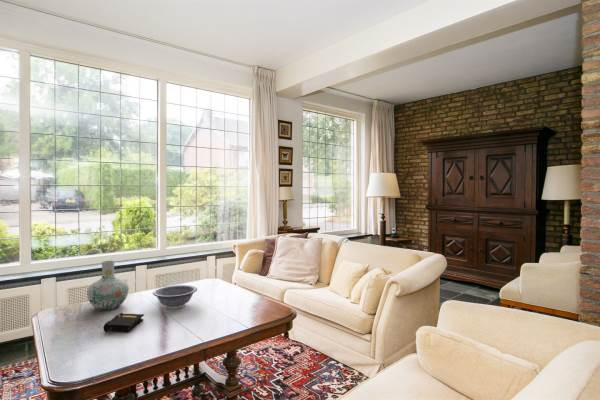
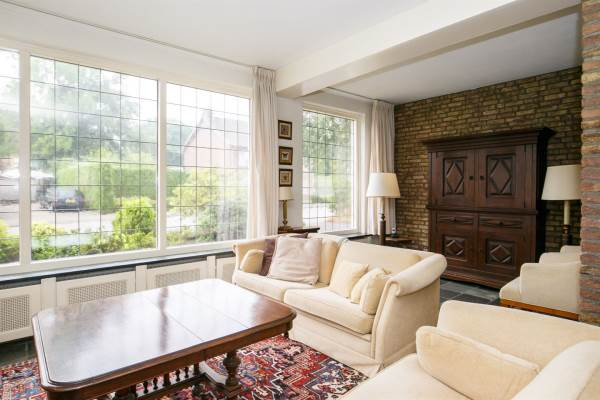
- vase (108, 284)
- book (122, 322)
- decorative bowl (175, 298)
